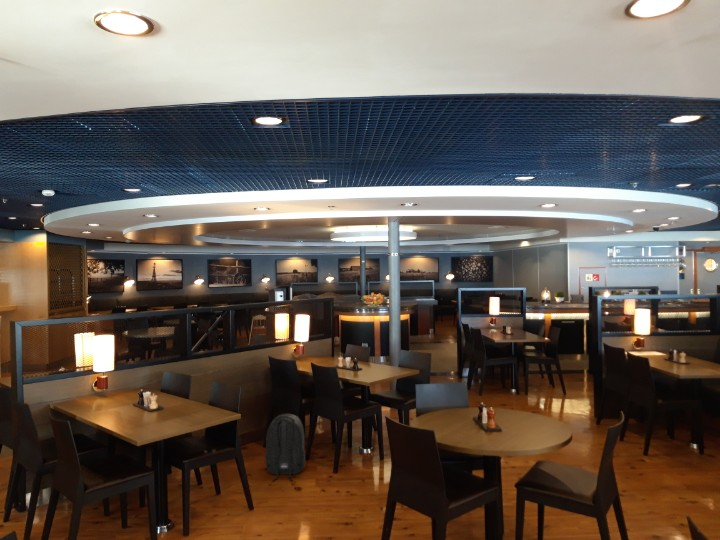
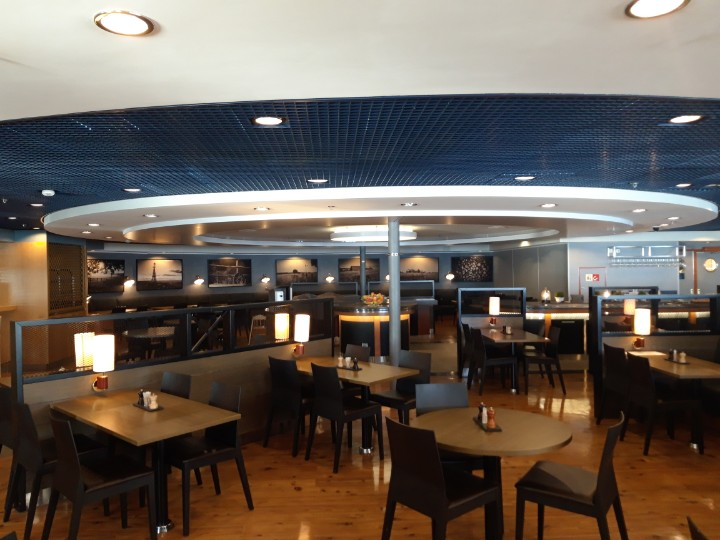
- backpack (285, 443)
